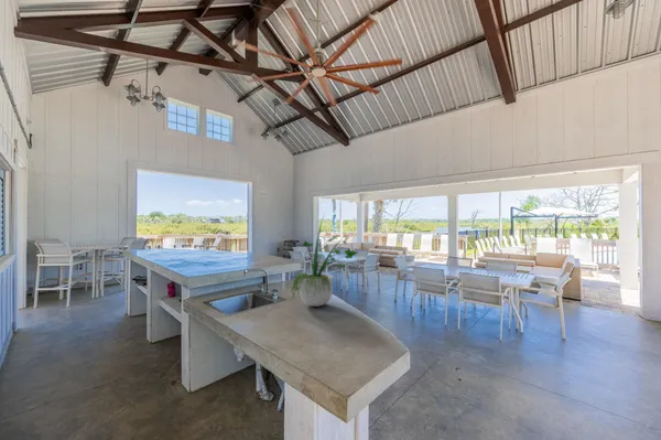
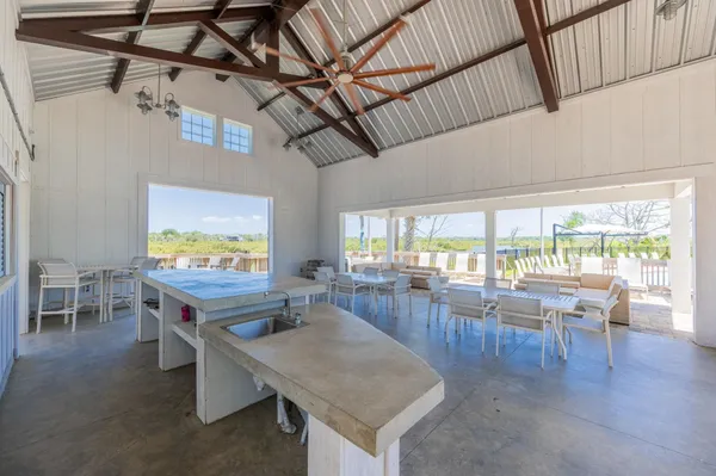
- potted plant (324, 260)
